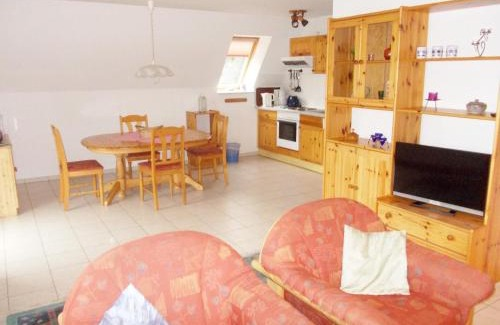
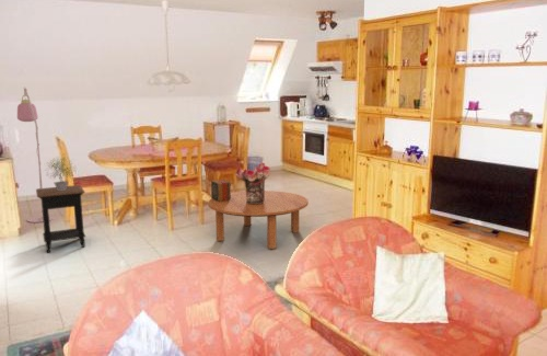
+ potted plant (60, 170)
+ side table (62, 207)
+ decorative box (221, 190)
+ coffee table (258, 216)
+ bouquet (253, 182)
+ floor lamp (37, 154)
